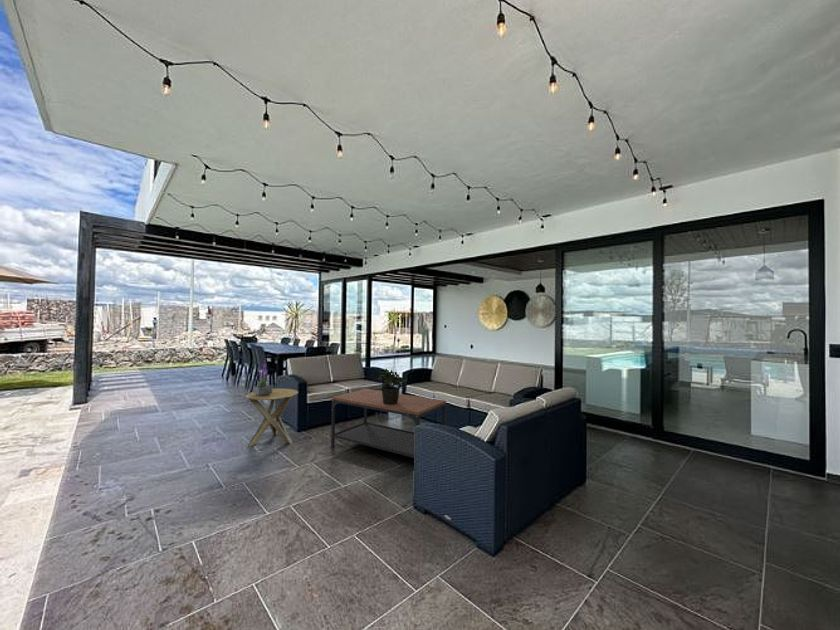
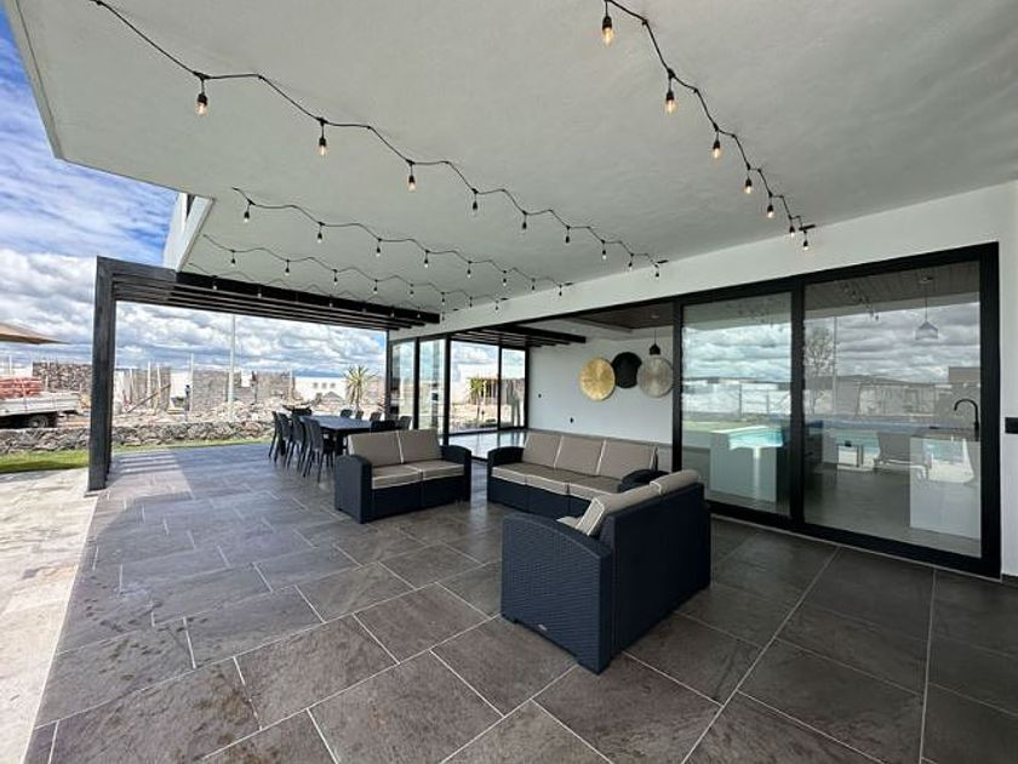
- side table (272, 416)
- potted plant (389, 385)
- potted plant (263, 378)
- coffee table (386, 426)
